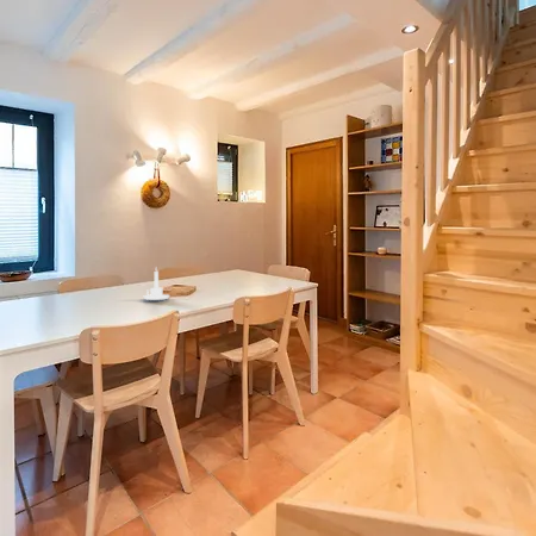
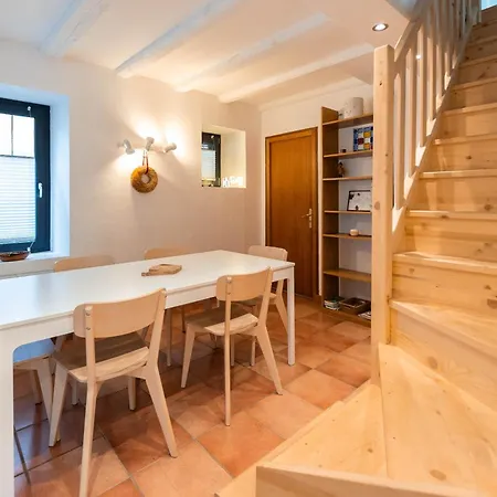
- candle holder (156, 282)
